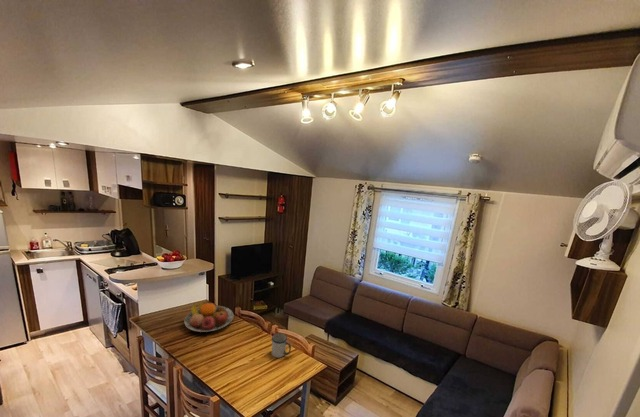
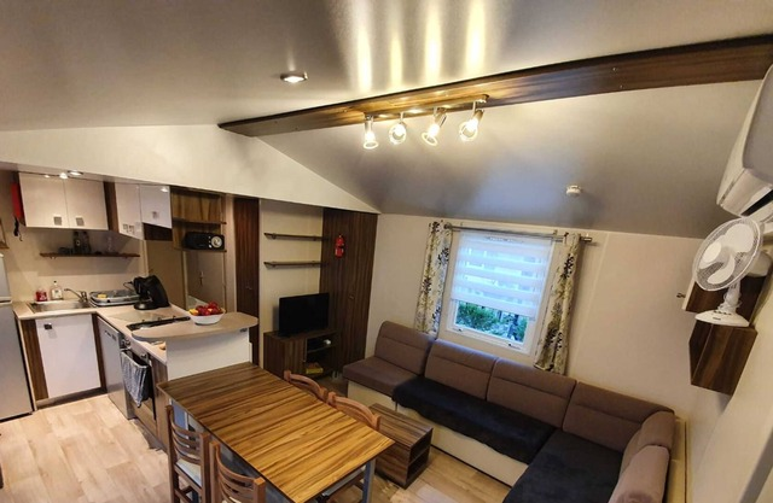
- mug (280, 346)
- fruit bowl (209, 315)
